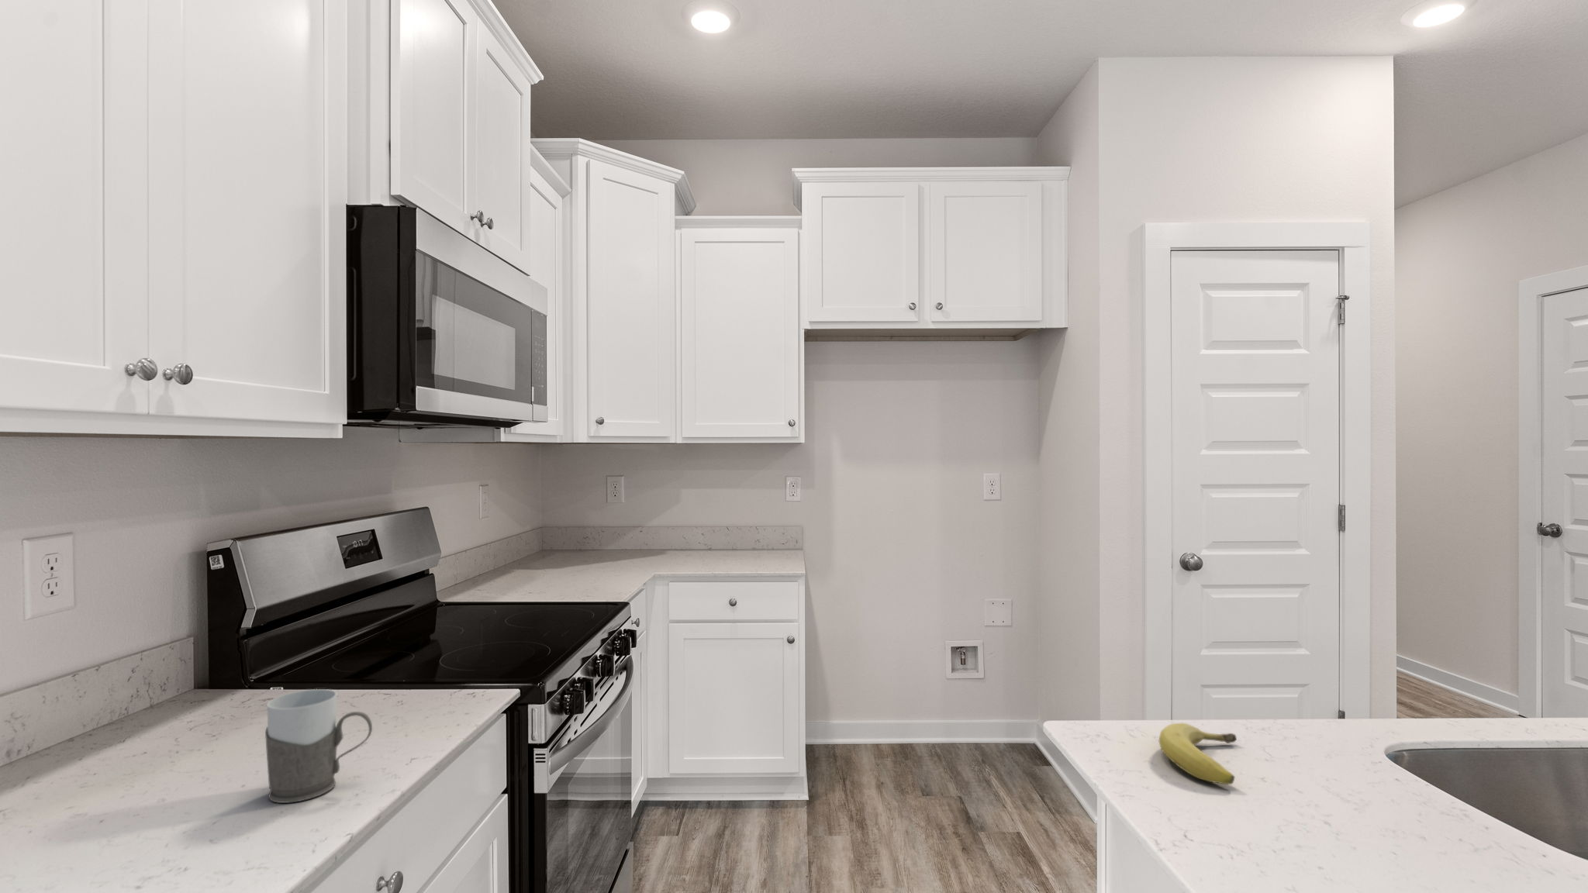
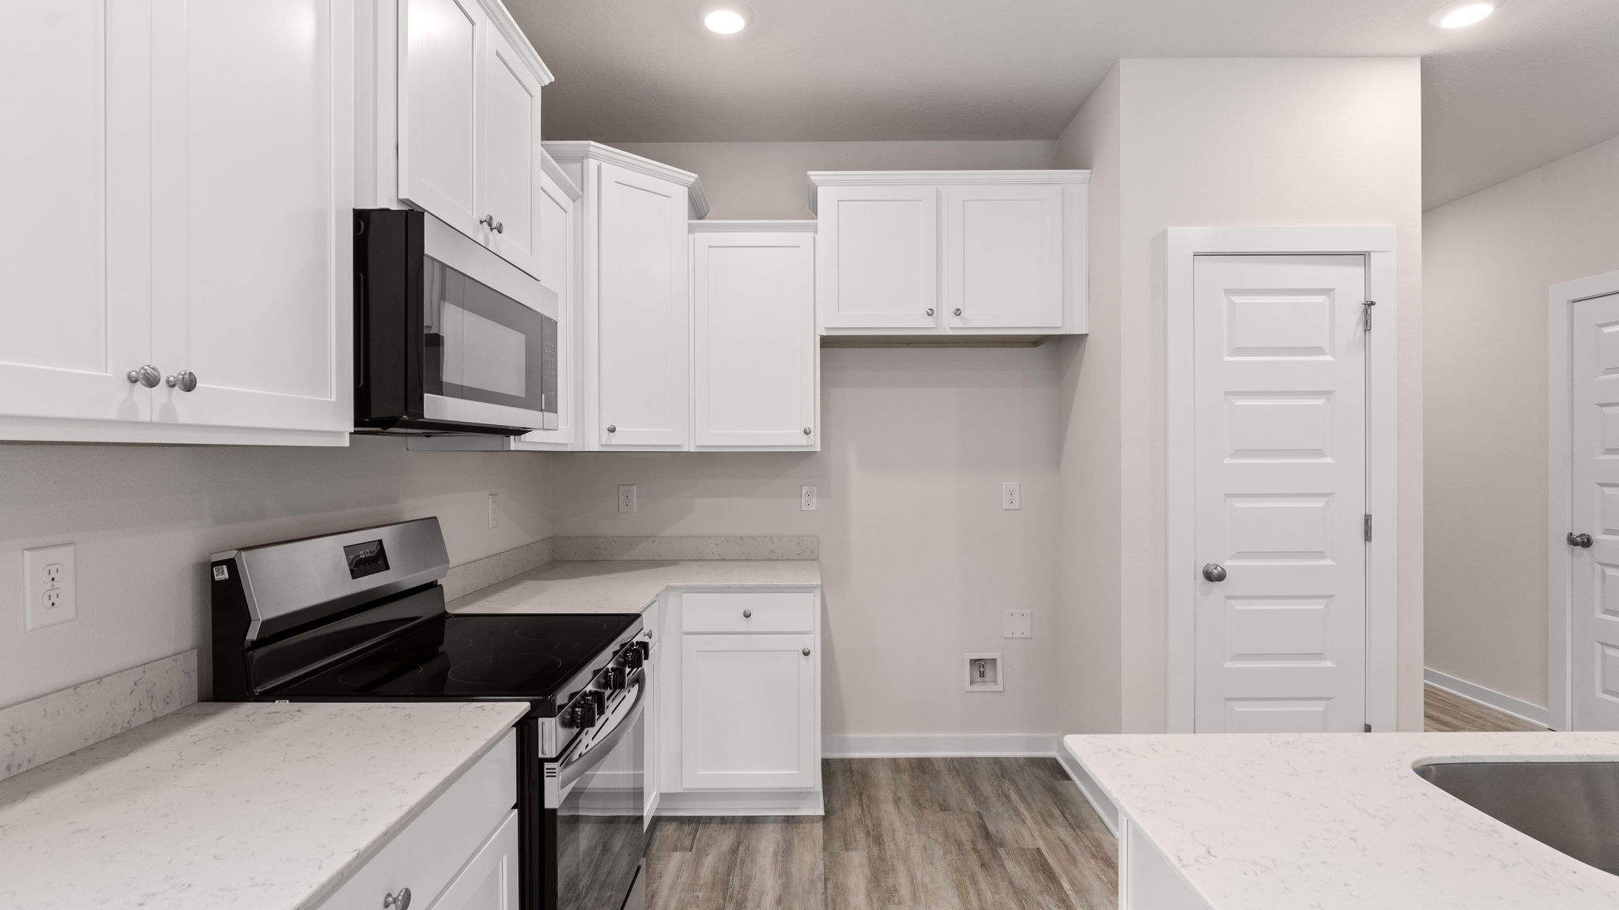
- mug (321, 741)
- fruit (1196, 744)
